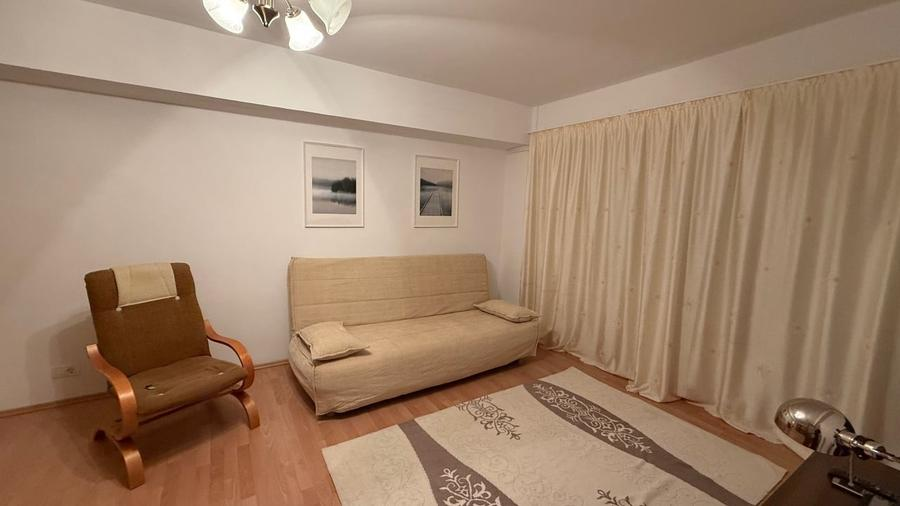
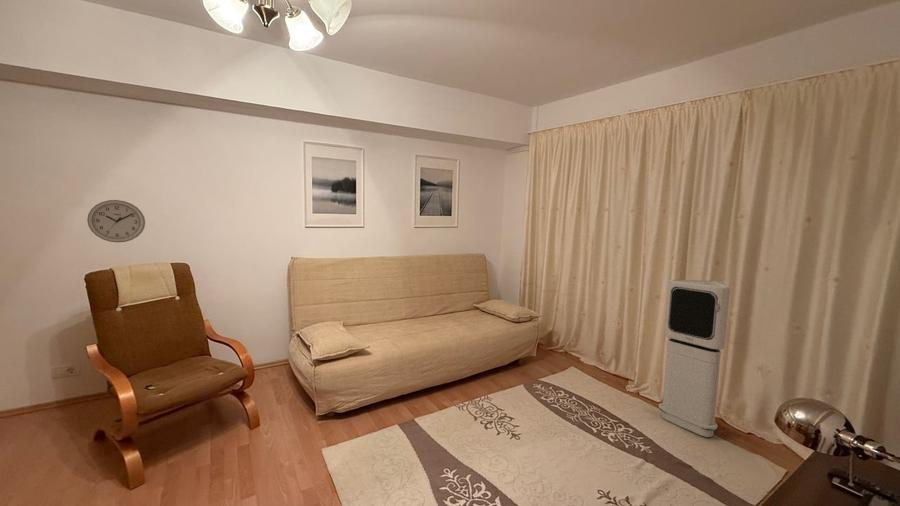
+ air purifier (698, 352)
+ wall clock (116, 221)
